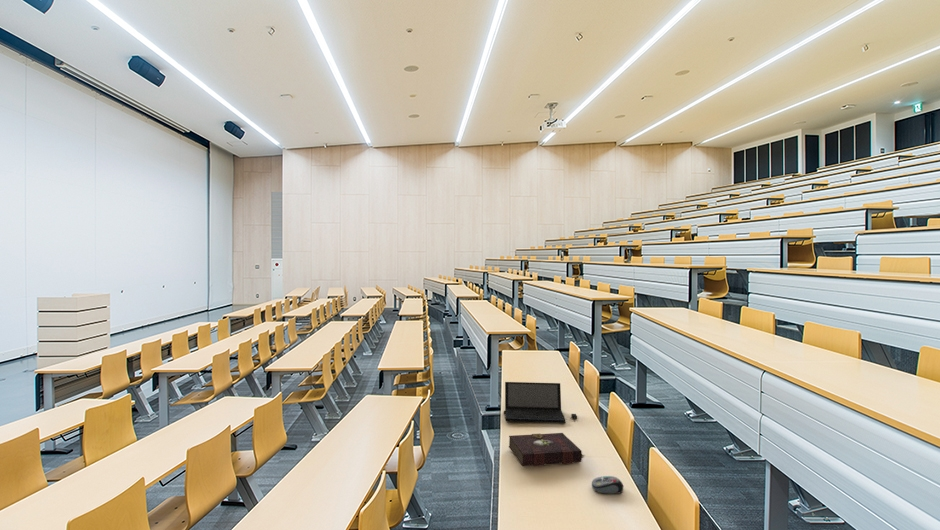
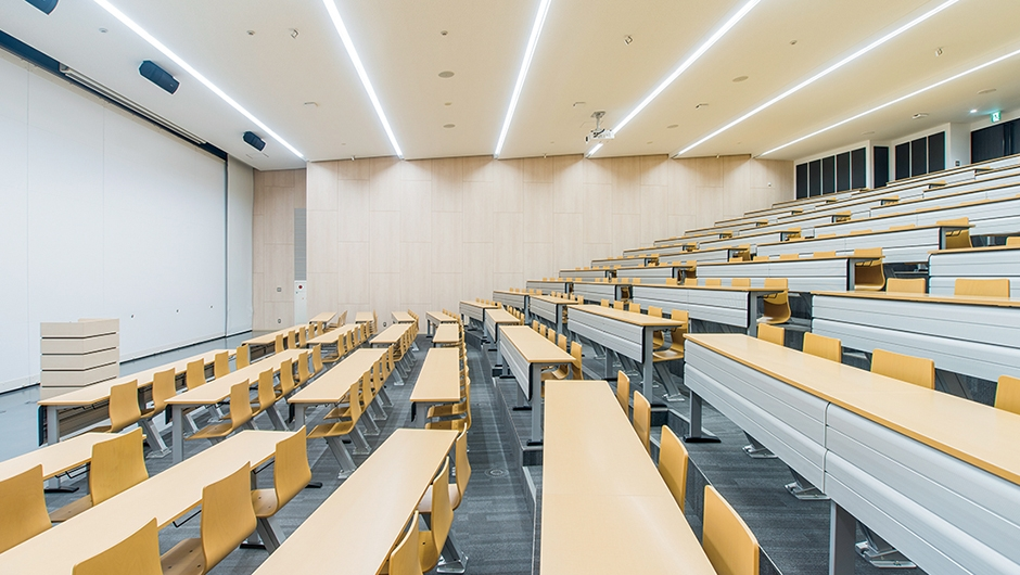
- laptop computer (539, 401)
- computer mouse (607, 483)
- book (548, 448)
